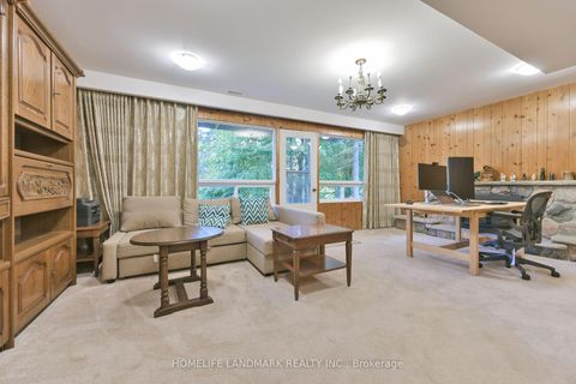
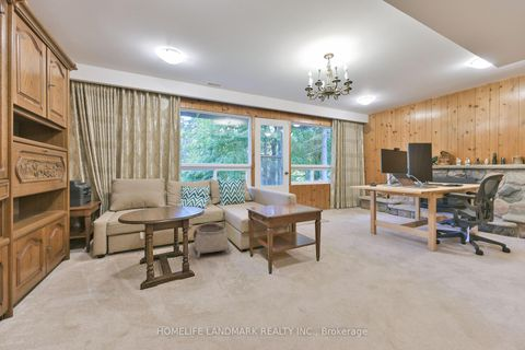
+ basket (210, 235)
